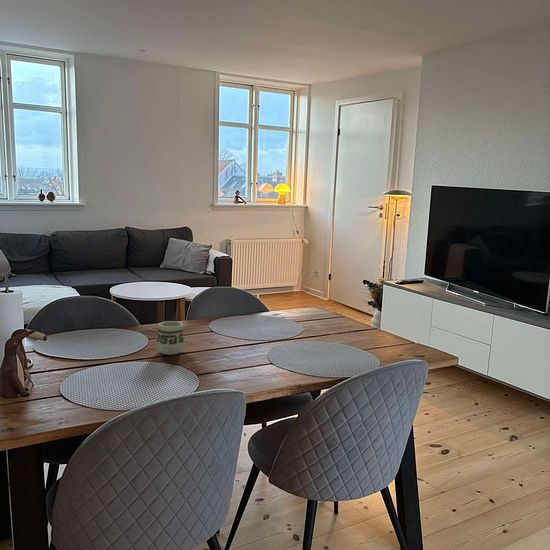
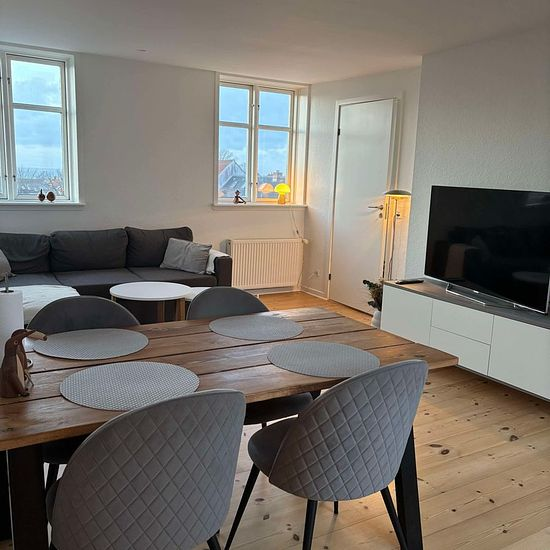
- cup (170, 337)
